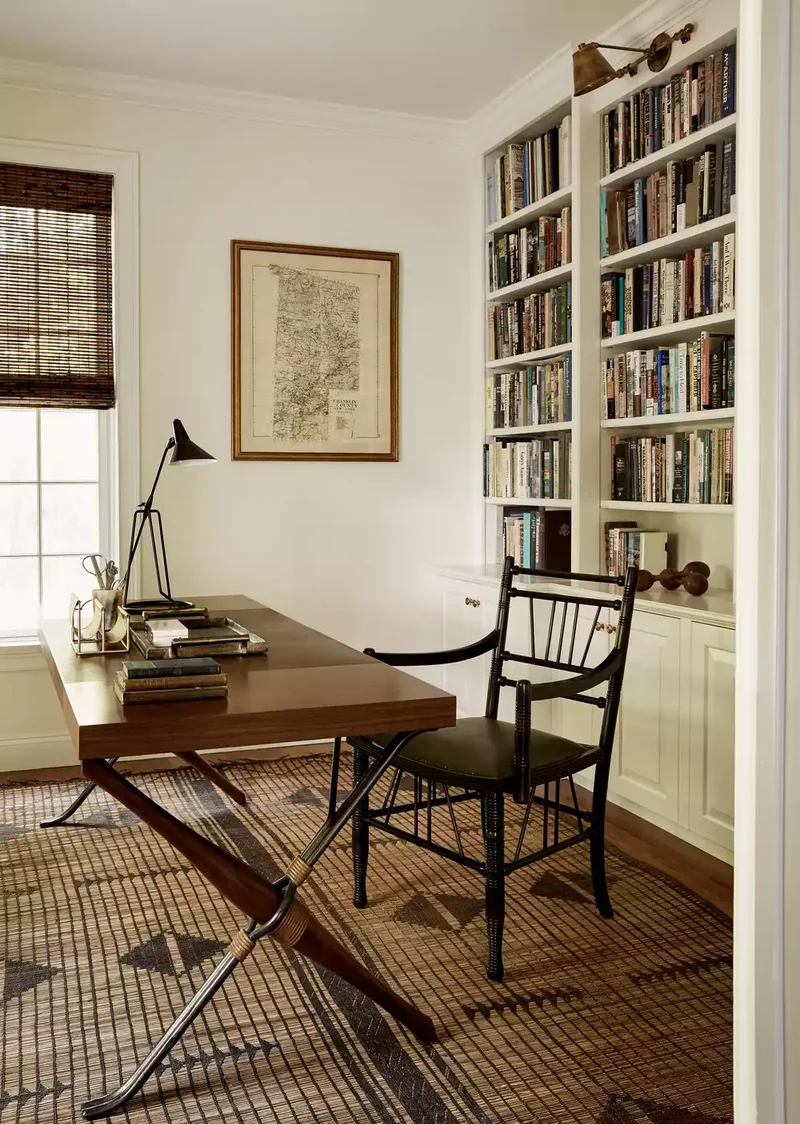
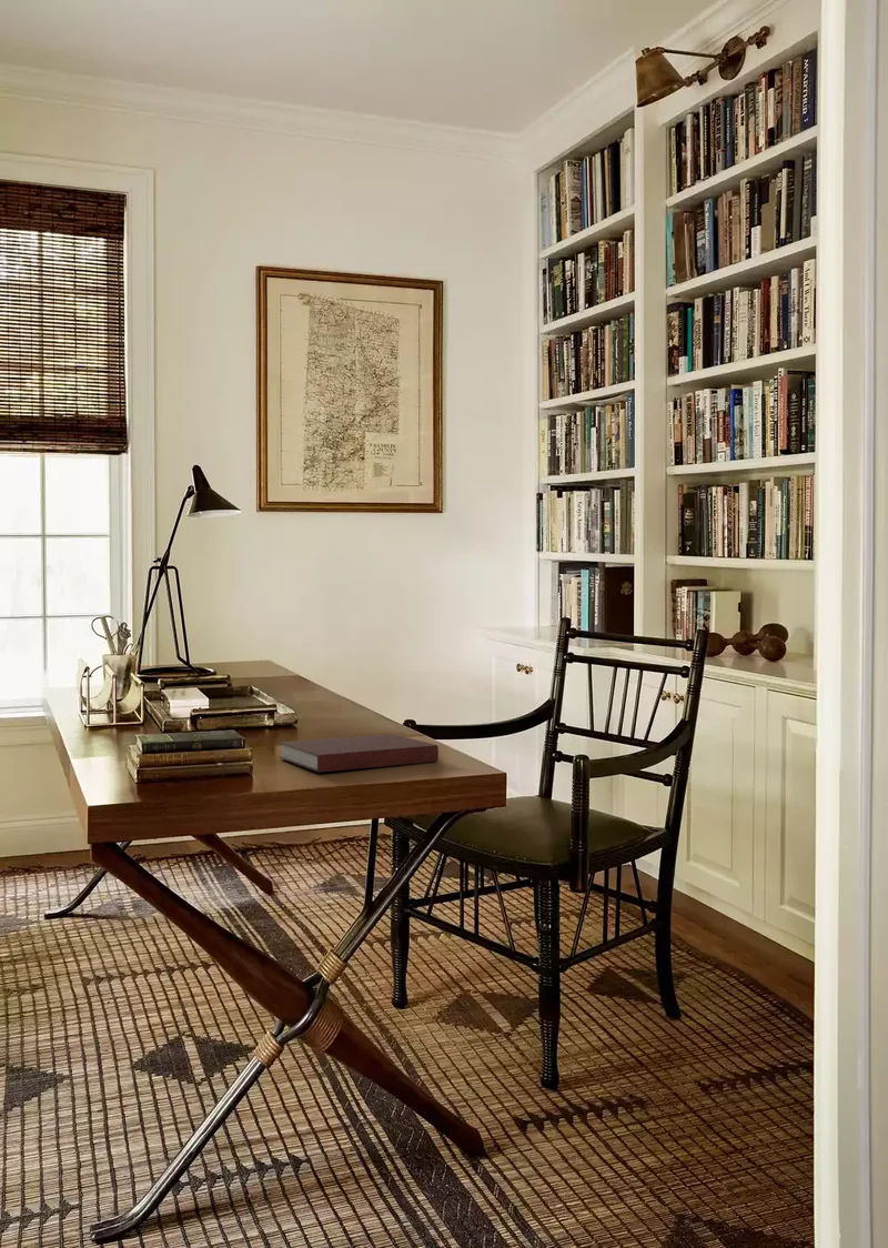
+ notebook (357, 752)
